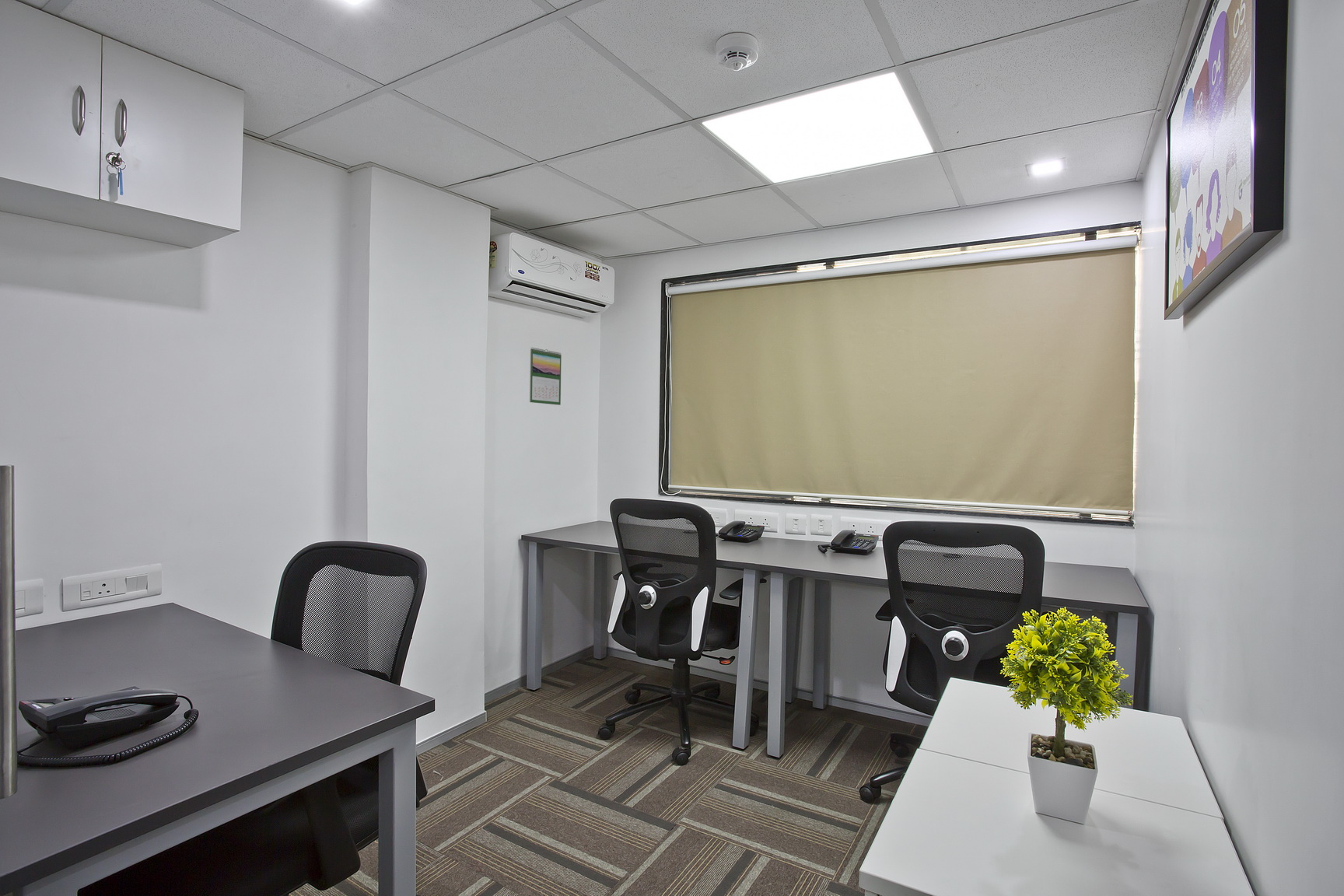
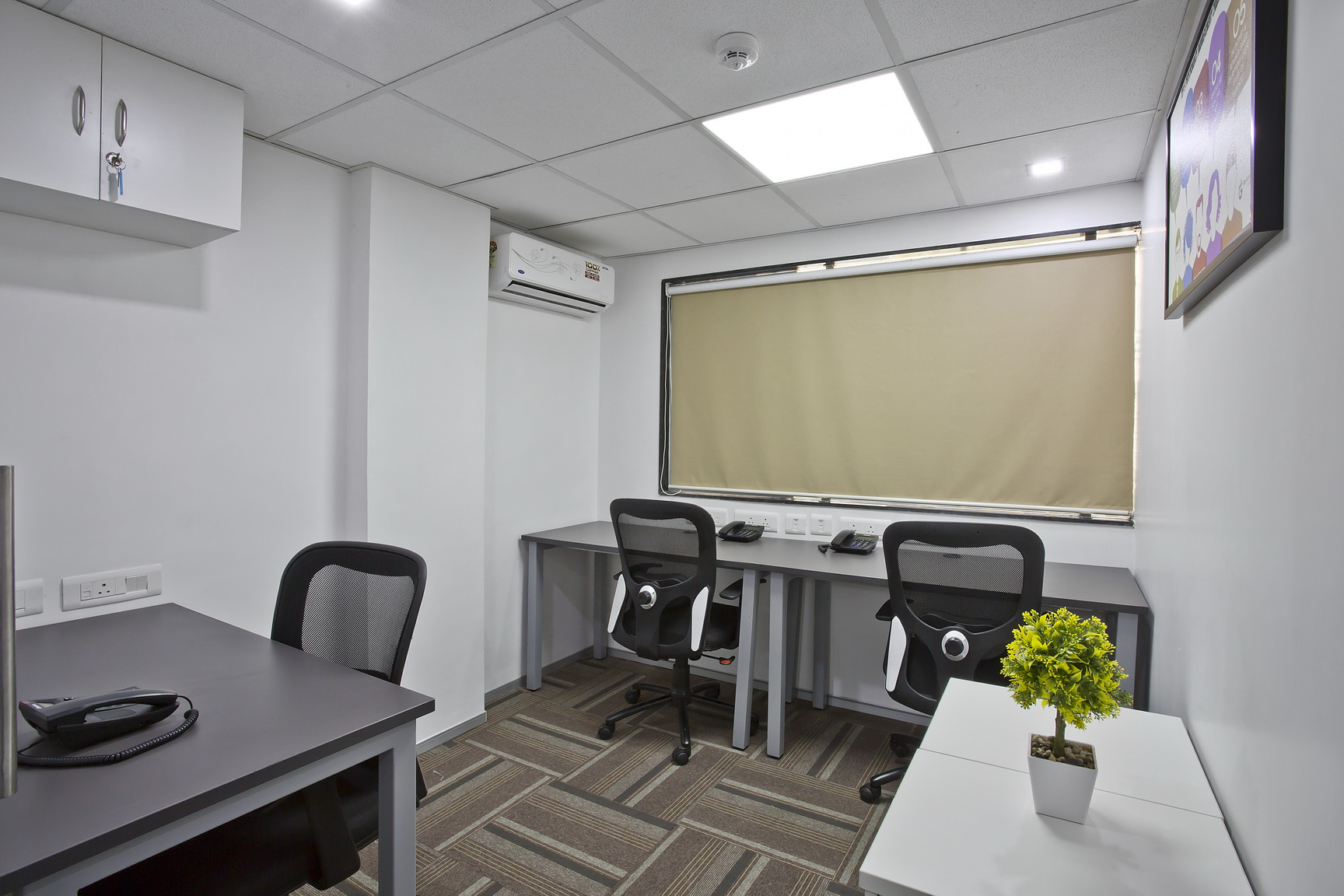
- calendar (545, 376)
